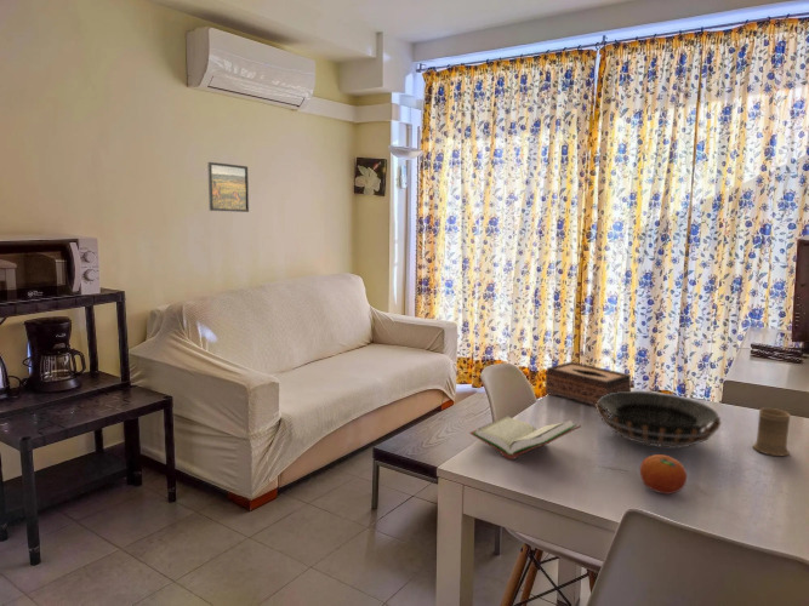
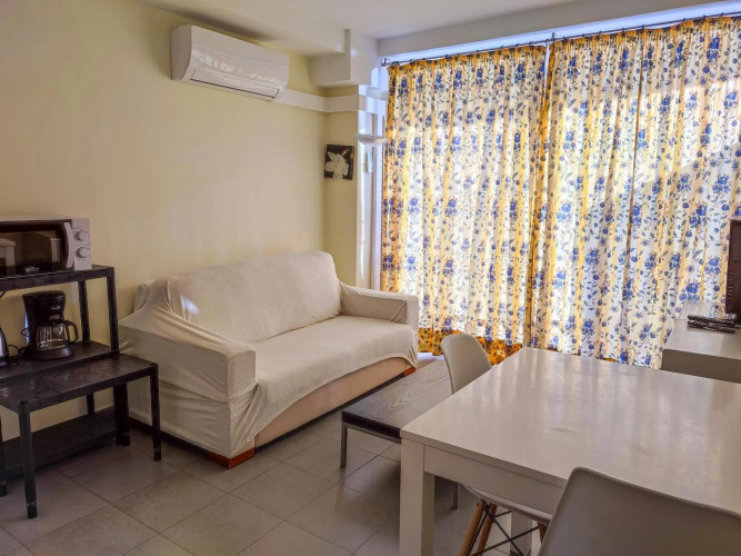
- decorative bowl (655, 423)
- mug (774, 429)
- fruit (662, 474)
- tissue box (587, 384)
- book (524, 434)
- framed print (228, 188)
